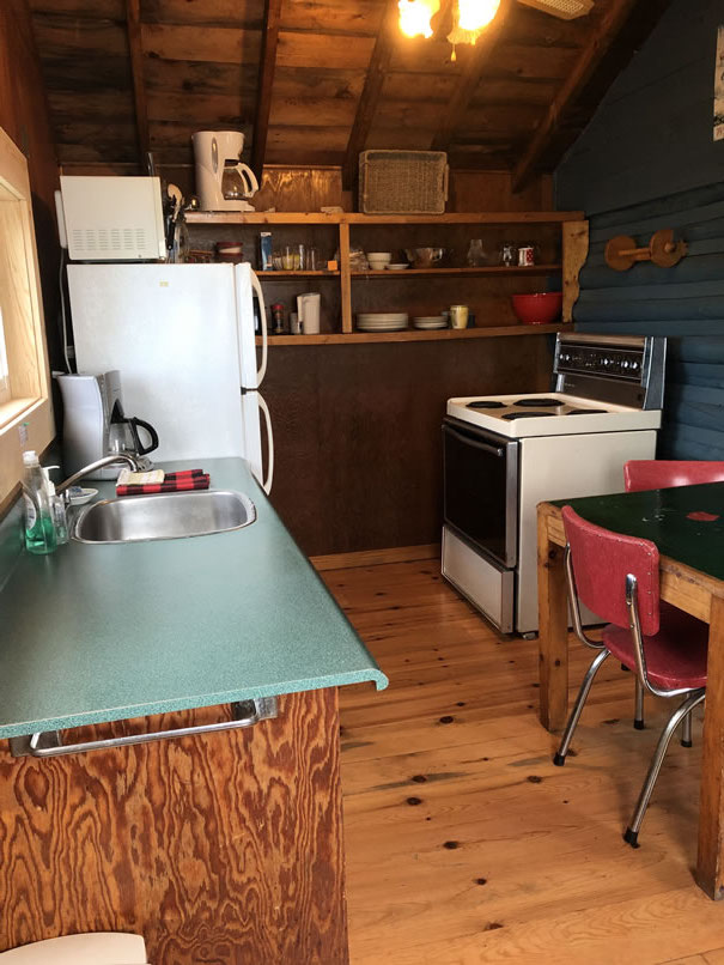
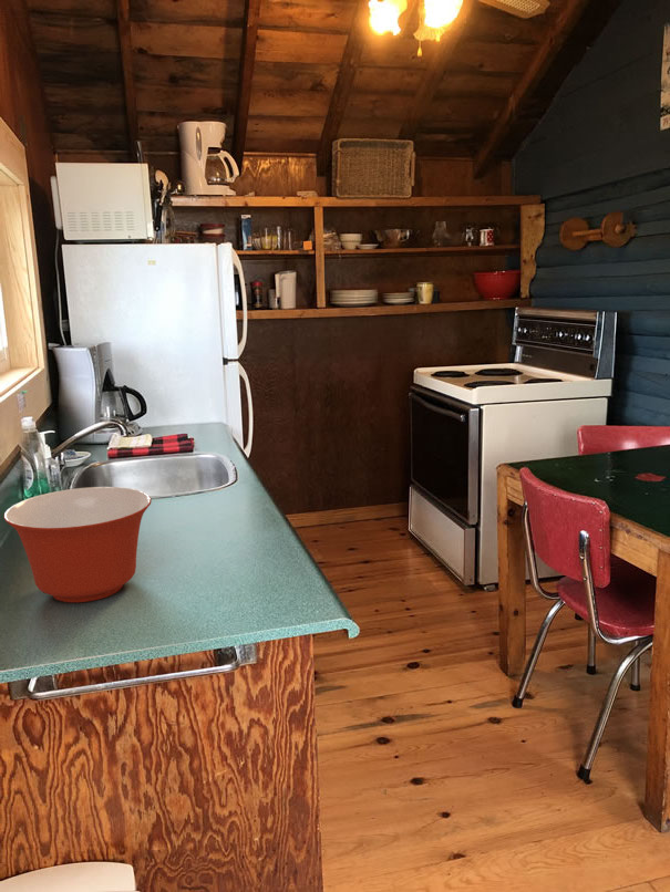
+ mixing bowl (83, 547)
